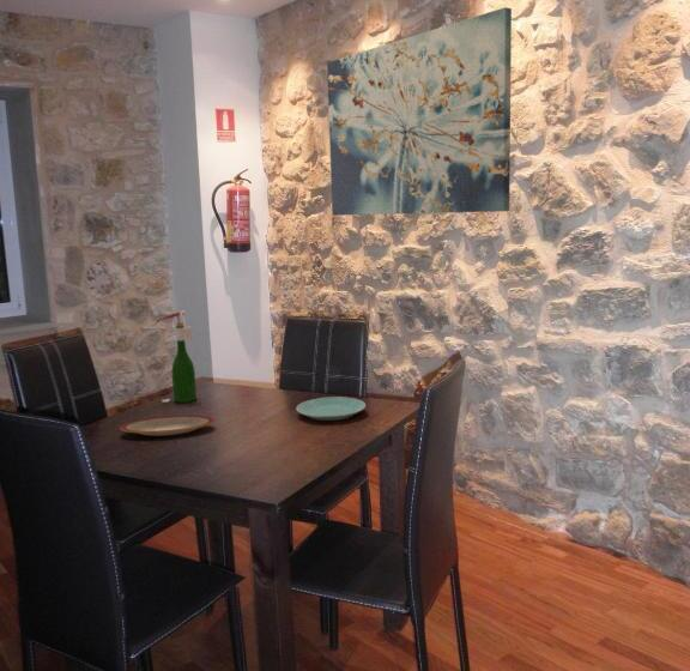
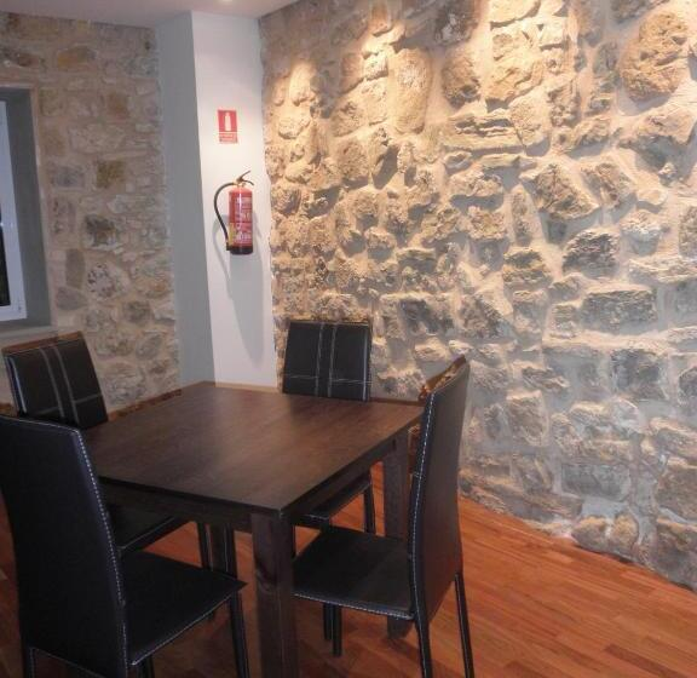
- wall art (407, 128)
- plate (168, 427)
- wine bottle (176, 356)
- plate (331, 410)
